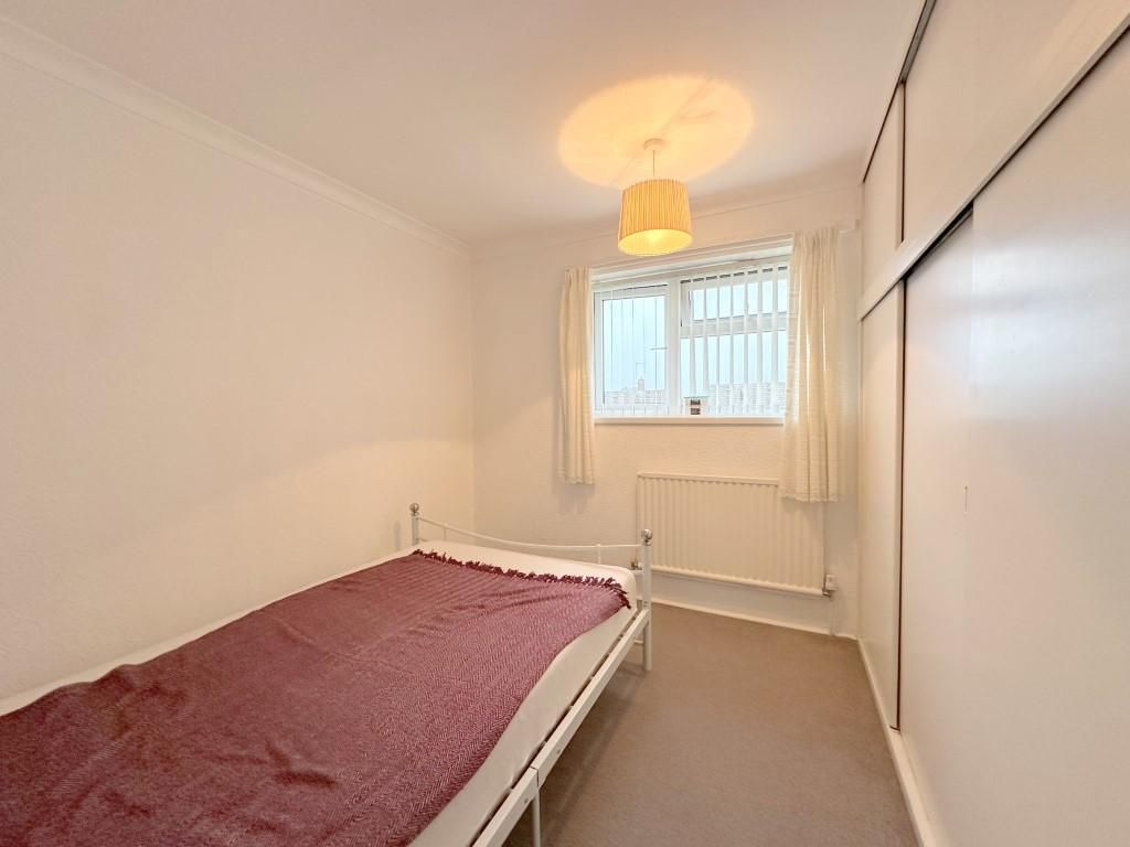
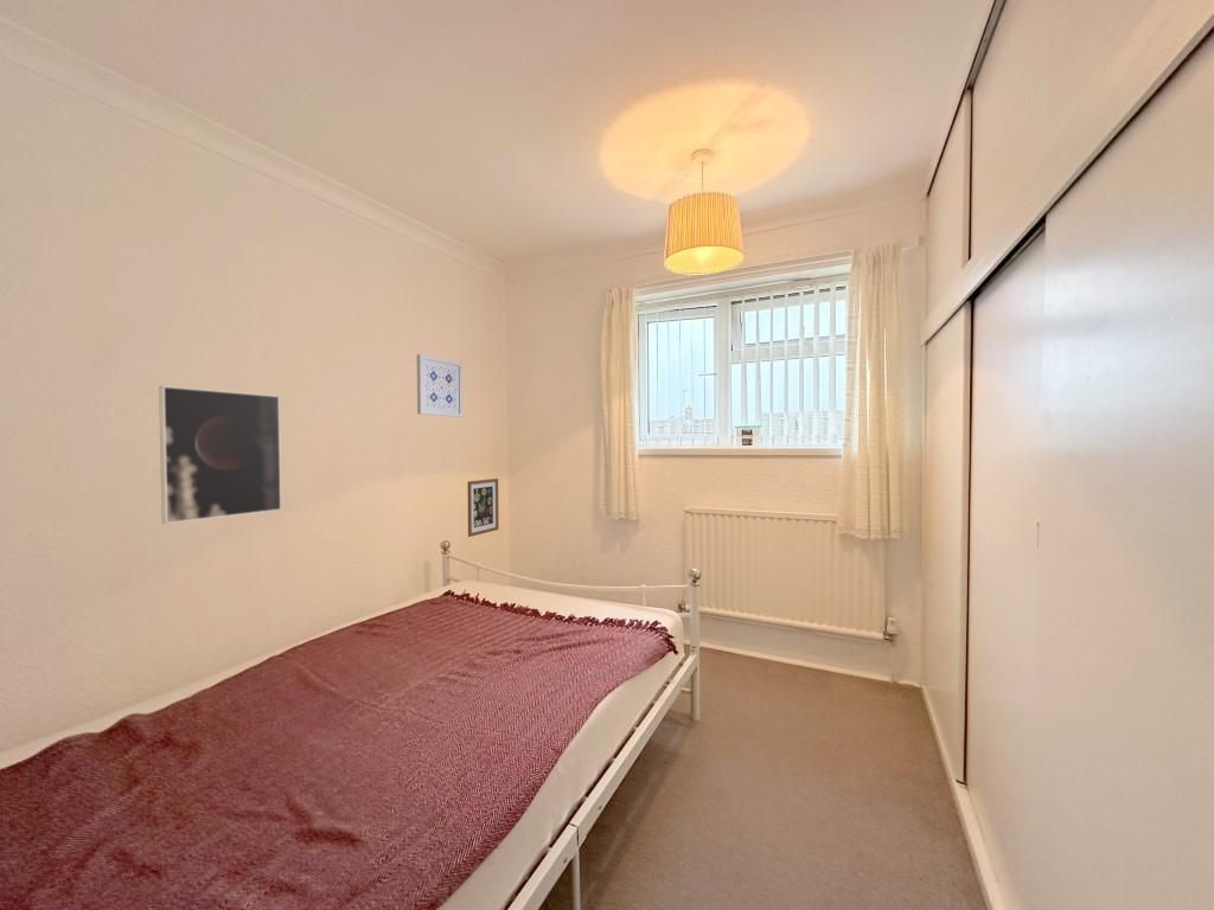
+ wall art (484, 506)
+ wall art (440, 386)
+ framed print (225, 454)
